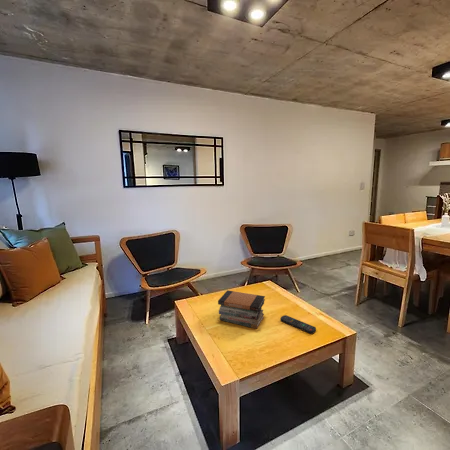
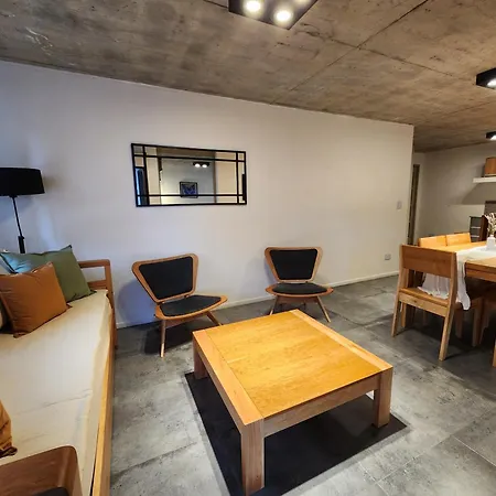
- book stack (241, 308)
- remote control (297, 323)
